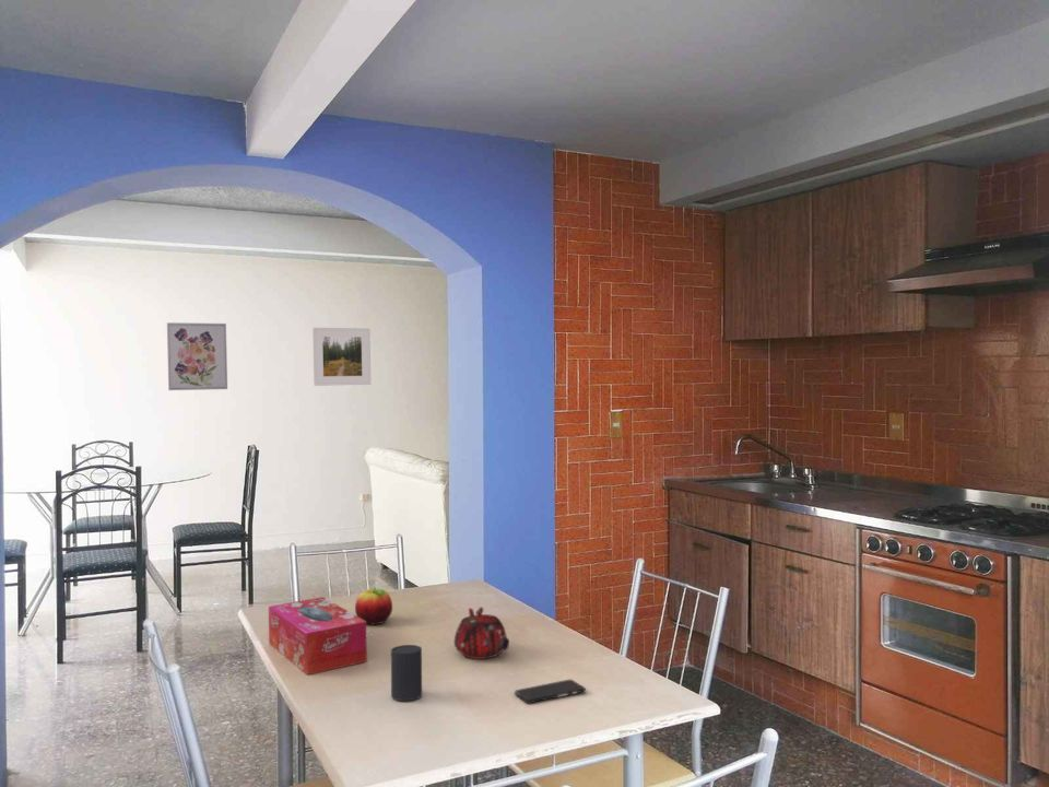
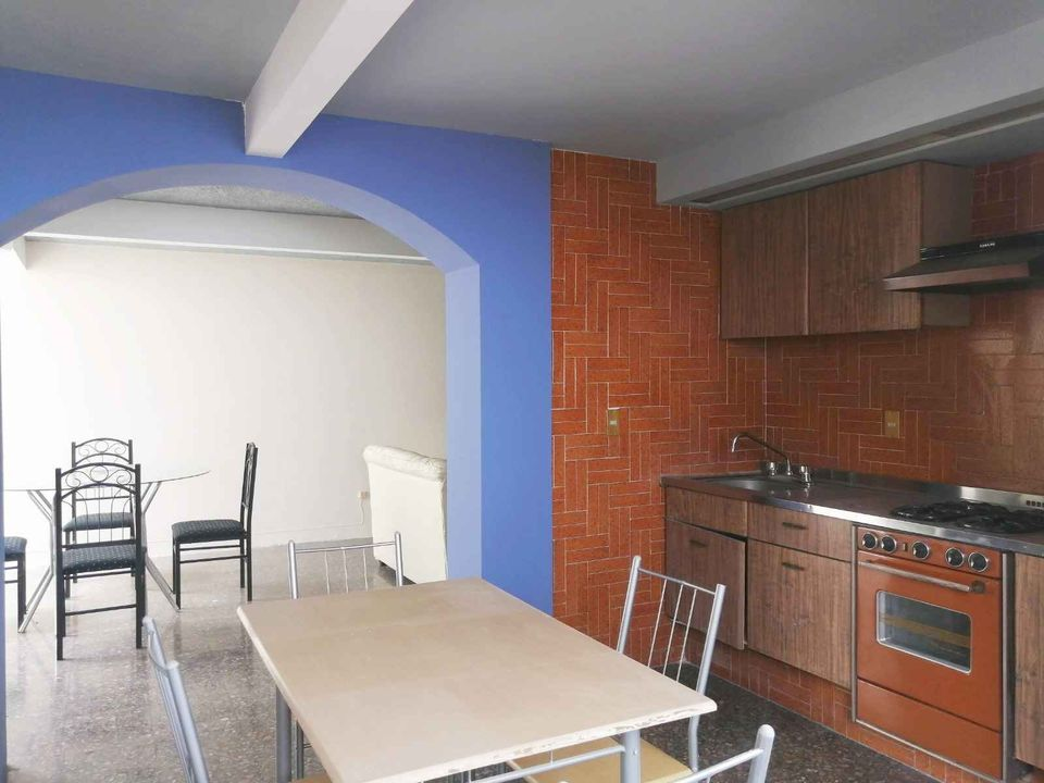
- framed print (342, 356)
- fruit (374, 604)
- teapot (480, 630)
- cup (406, 671)
- wall art (197, 356)
- tissue box (316, 633)
- smartphone (550, 691)
